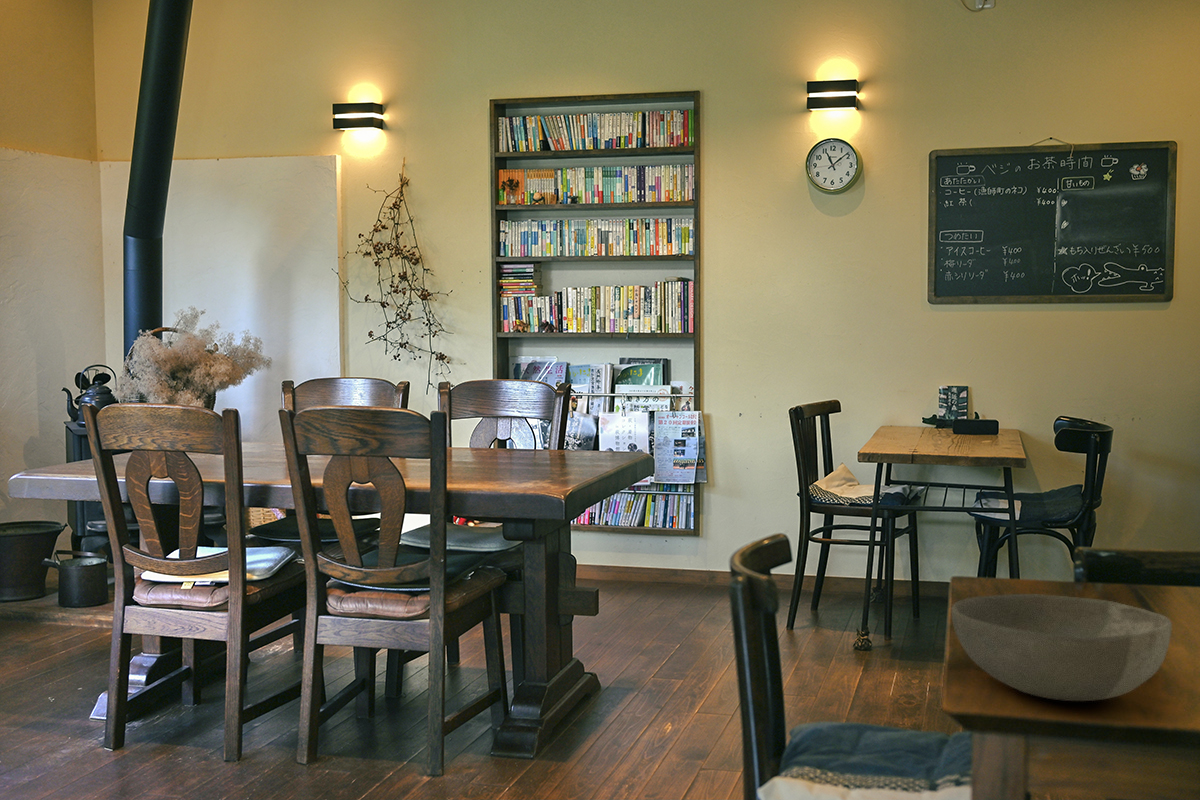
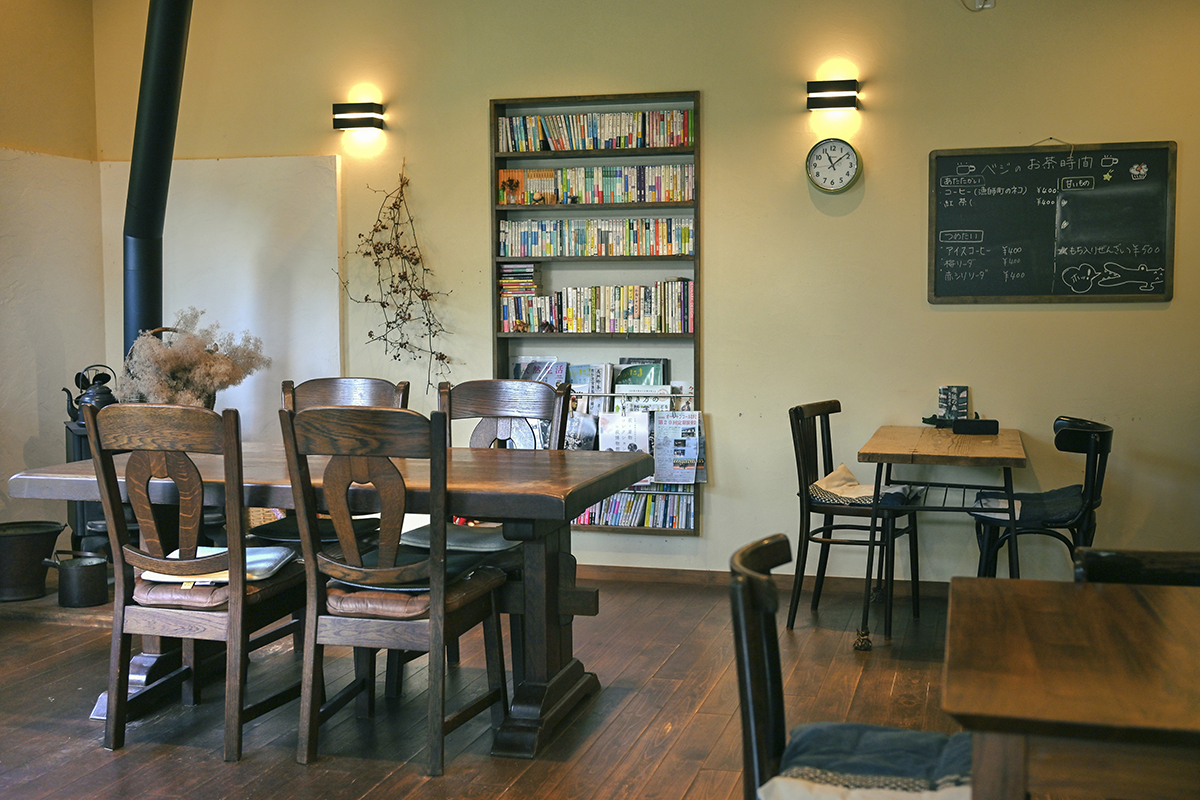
- bowl (1056, 647)
